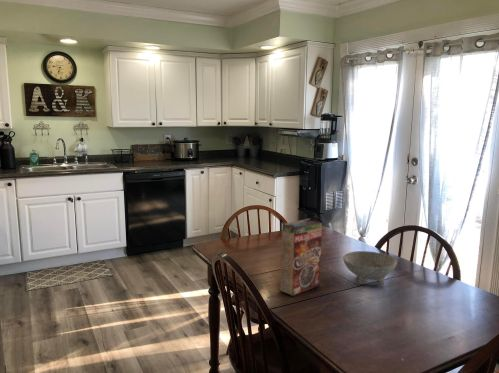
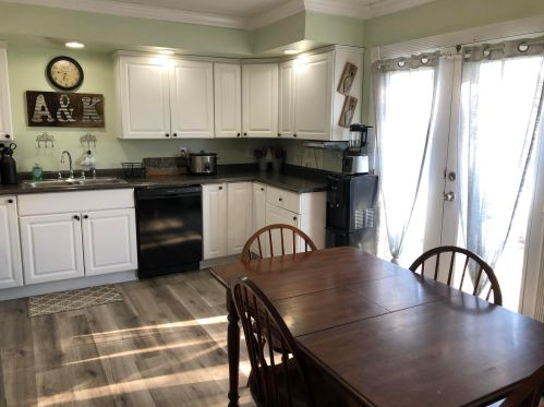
- cereal box (301, 253)
- bowl (369, 269)
